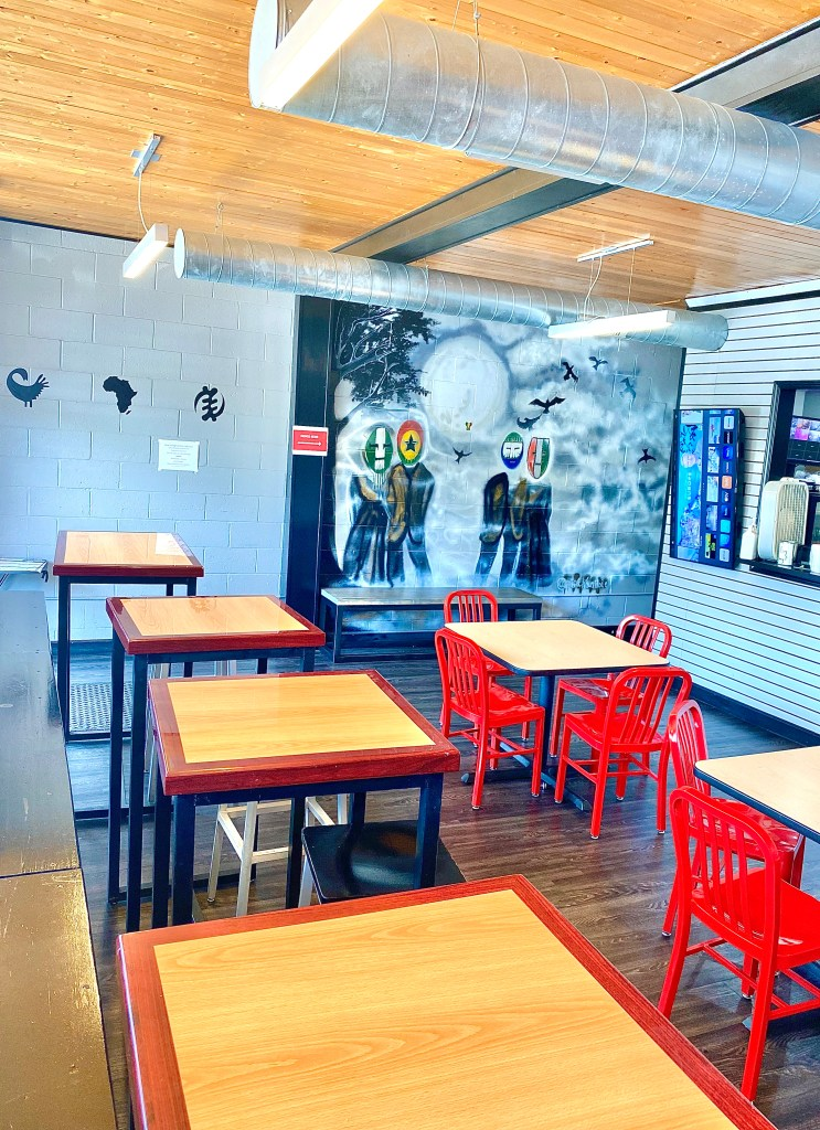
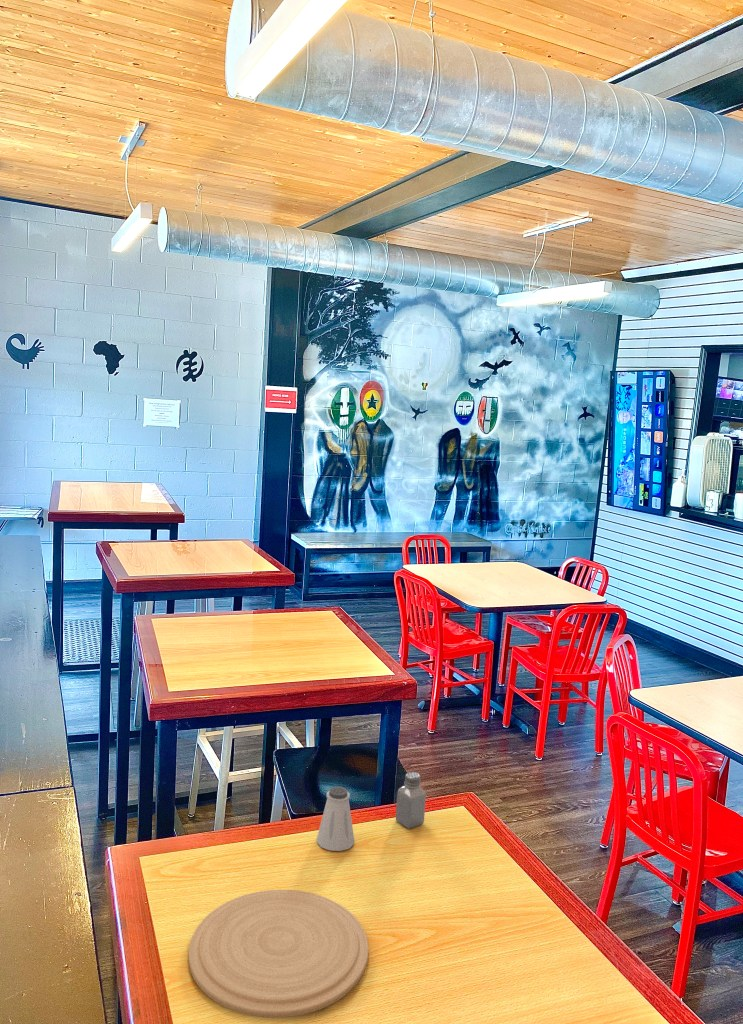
+ plate (279, 944)
+ saltshaker (336, 815)
+ saltshaker (411, 798)
